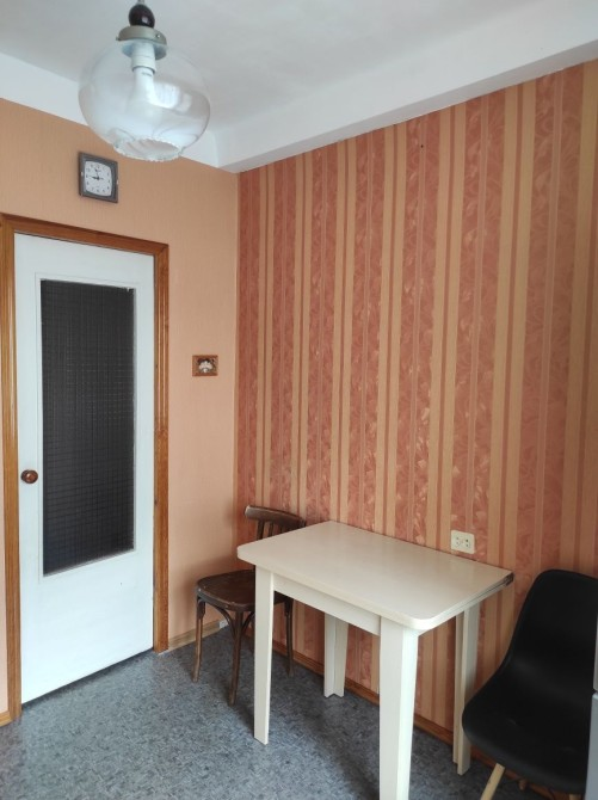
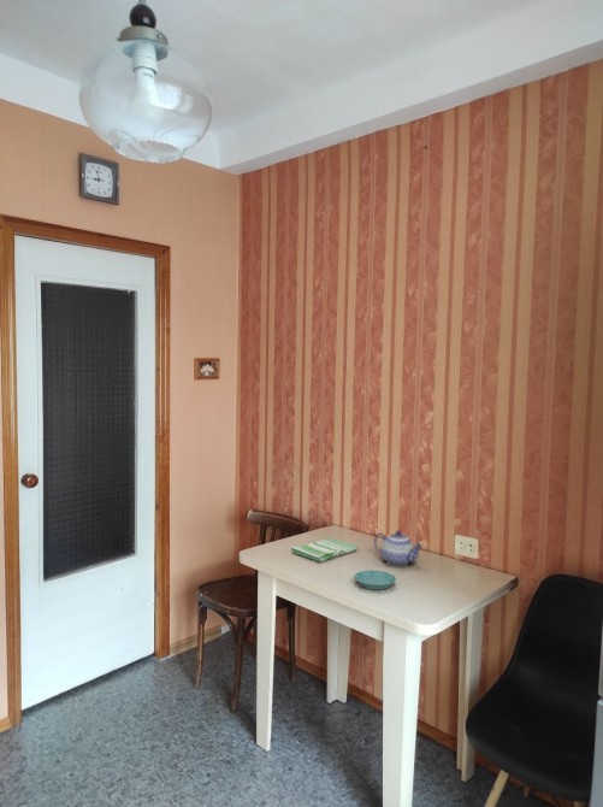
+ dish towel (324, 548)
+ teapot (397, 546)
+ saucer (374, 581)
